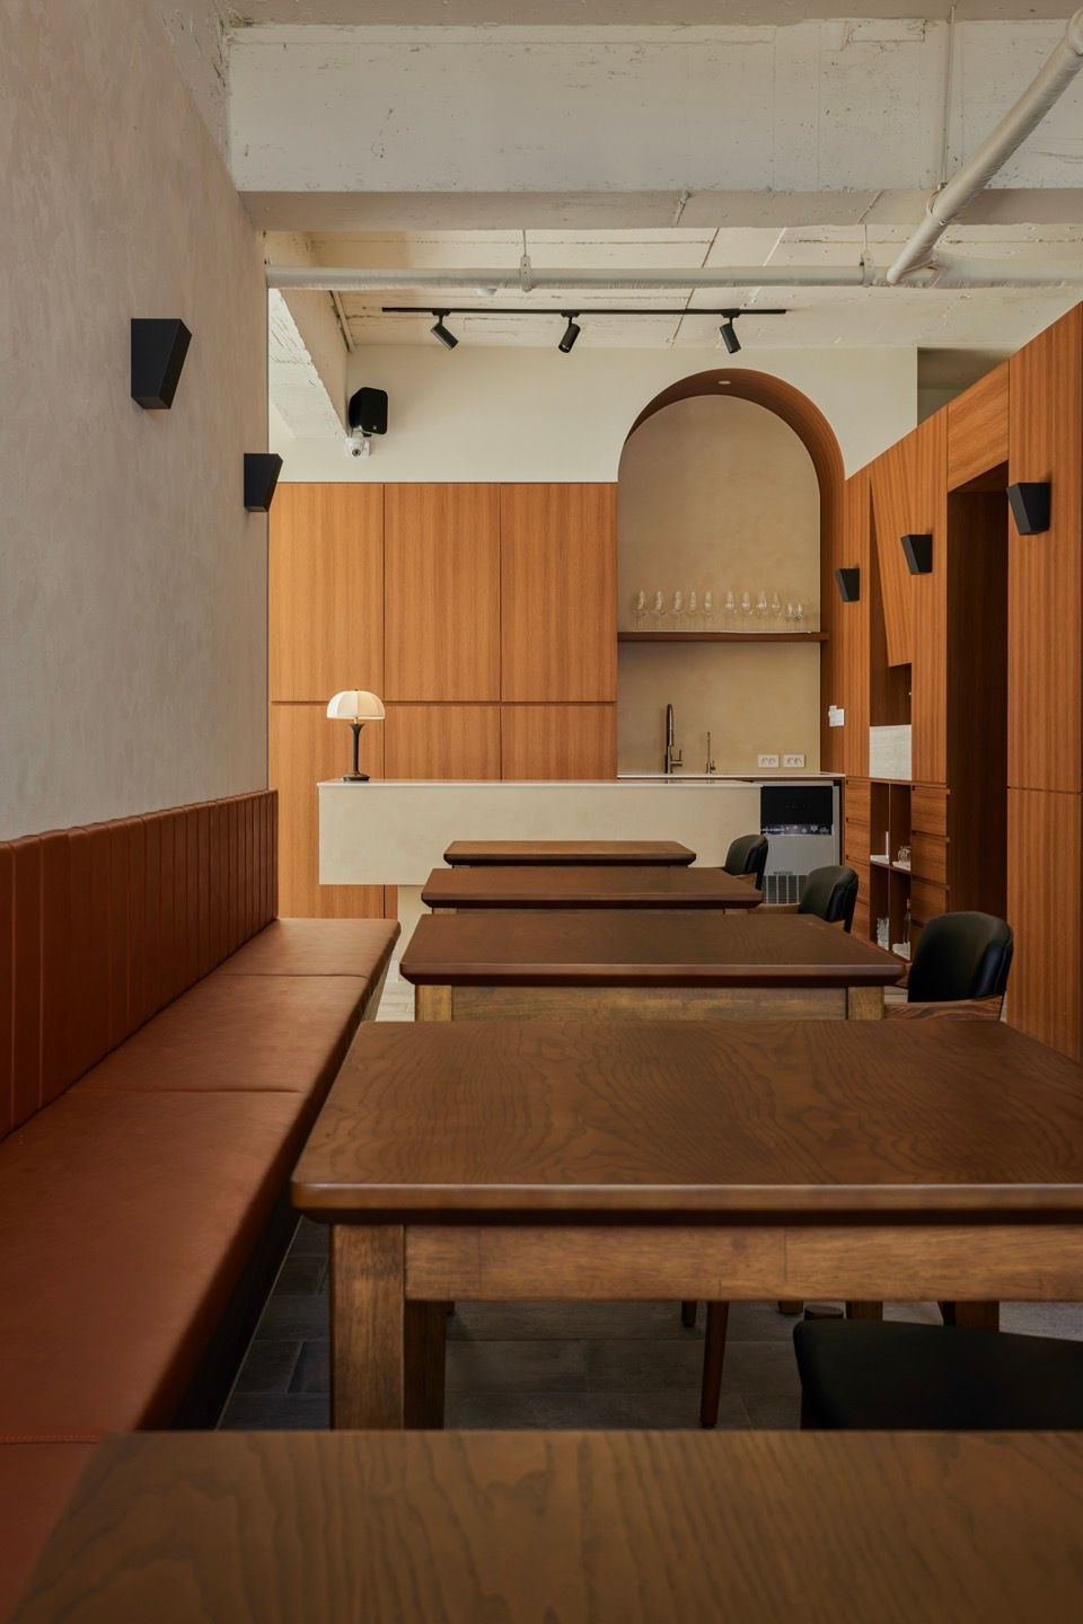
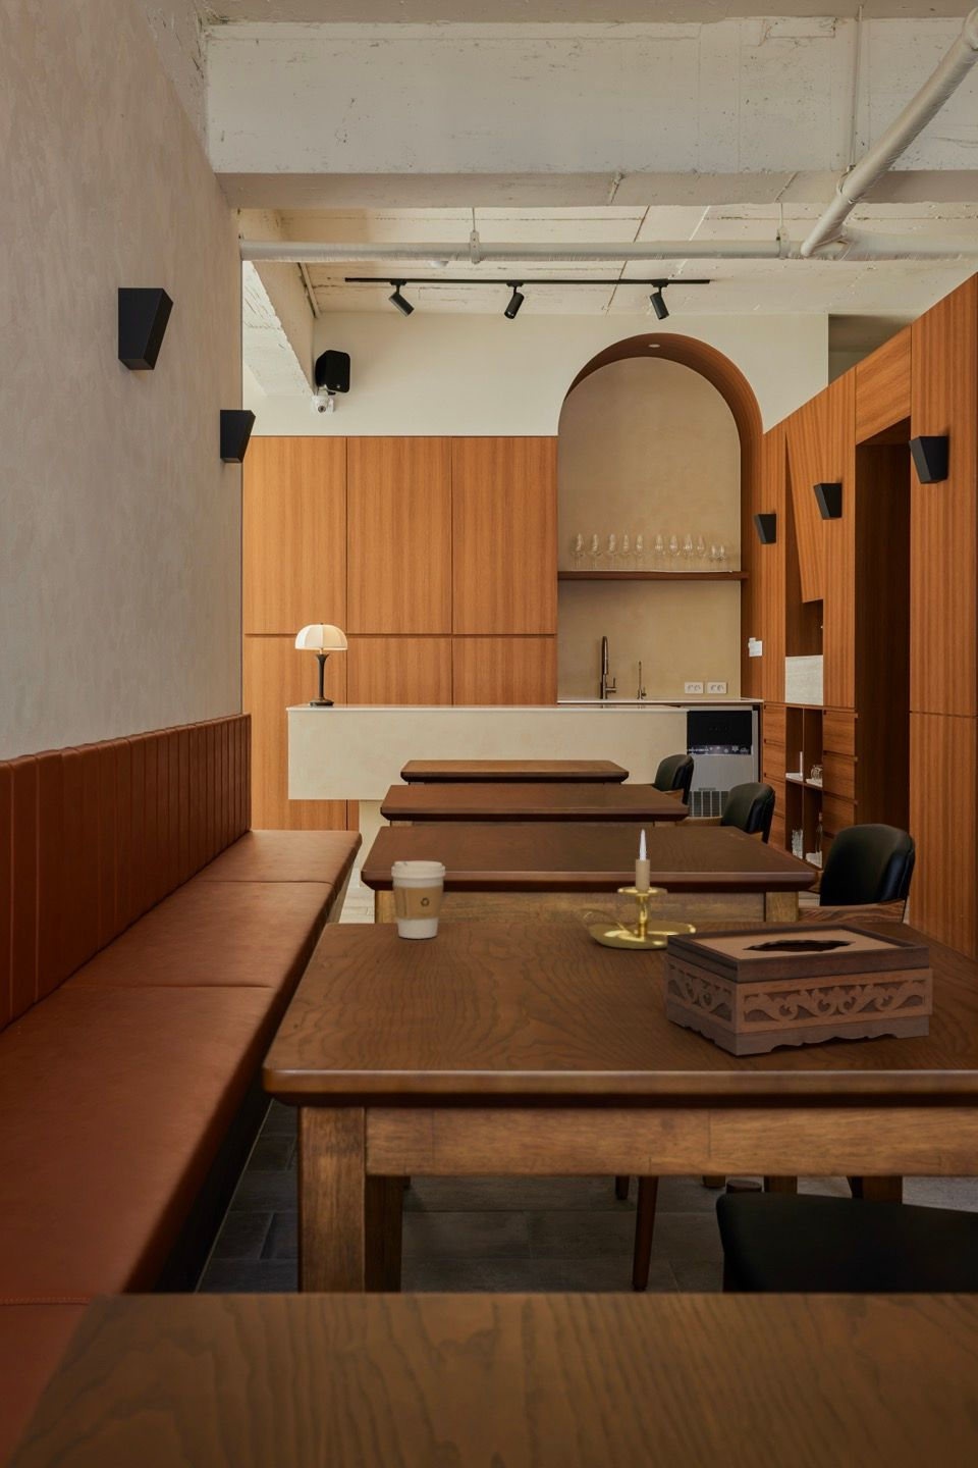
+ tissue box (794, 983)
+ coffee cup (418, 897)
+ candle holder (634, 887)
